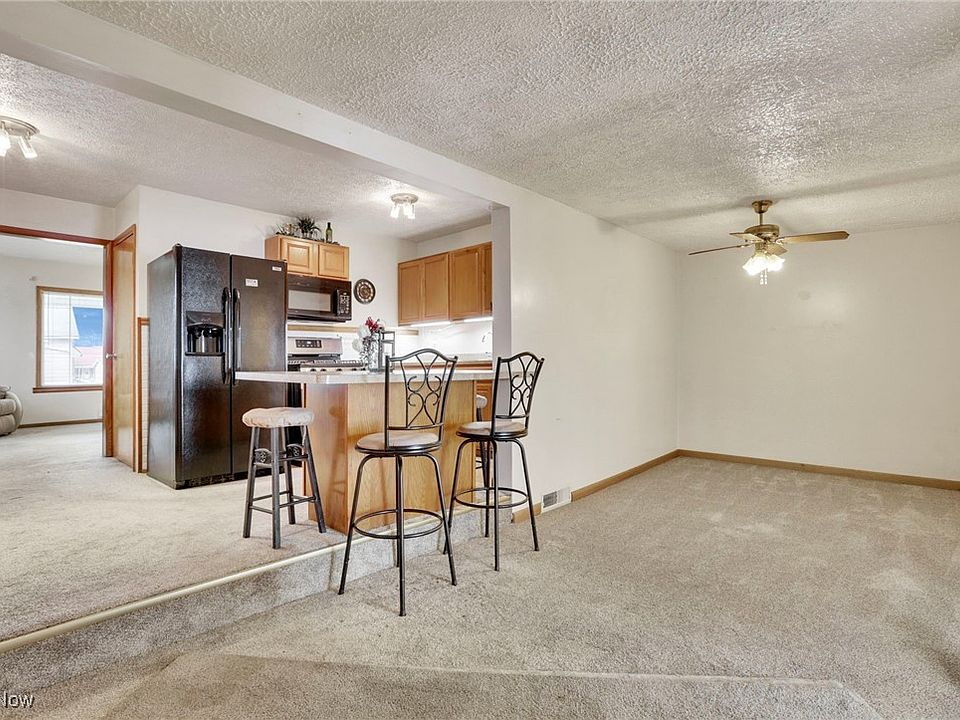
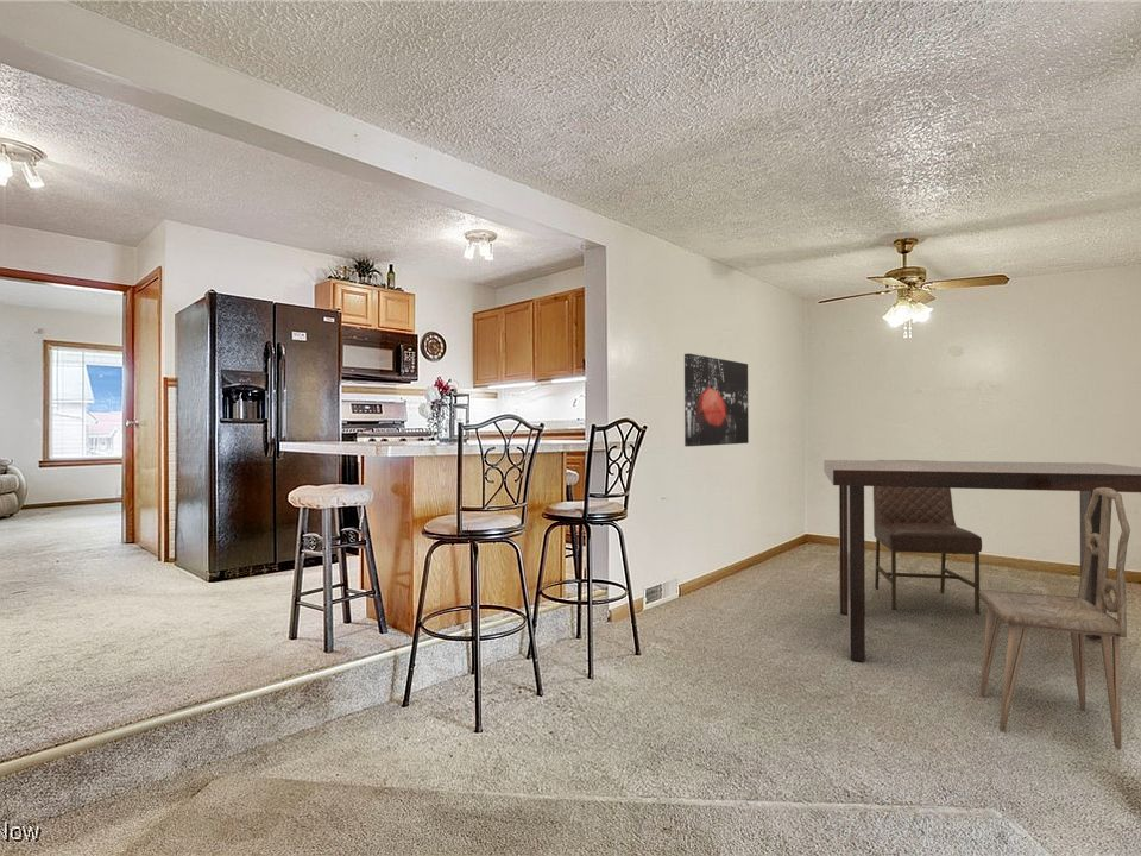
+ dining table (977, 487)
+ wall art (718, 402)
+ chair (920, 530)
+ chair (1045, 603)
